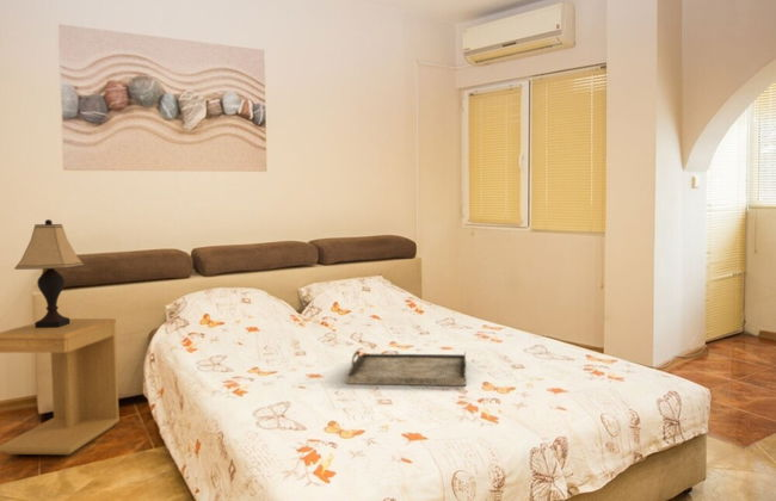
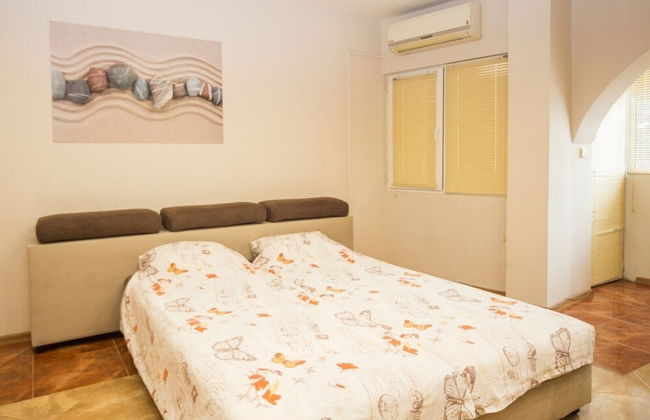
- lamp (50, 272)
- side table (60, 383)
- serving tray (409, 361)
